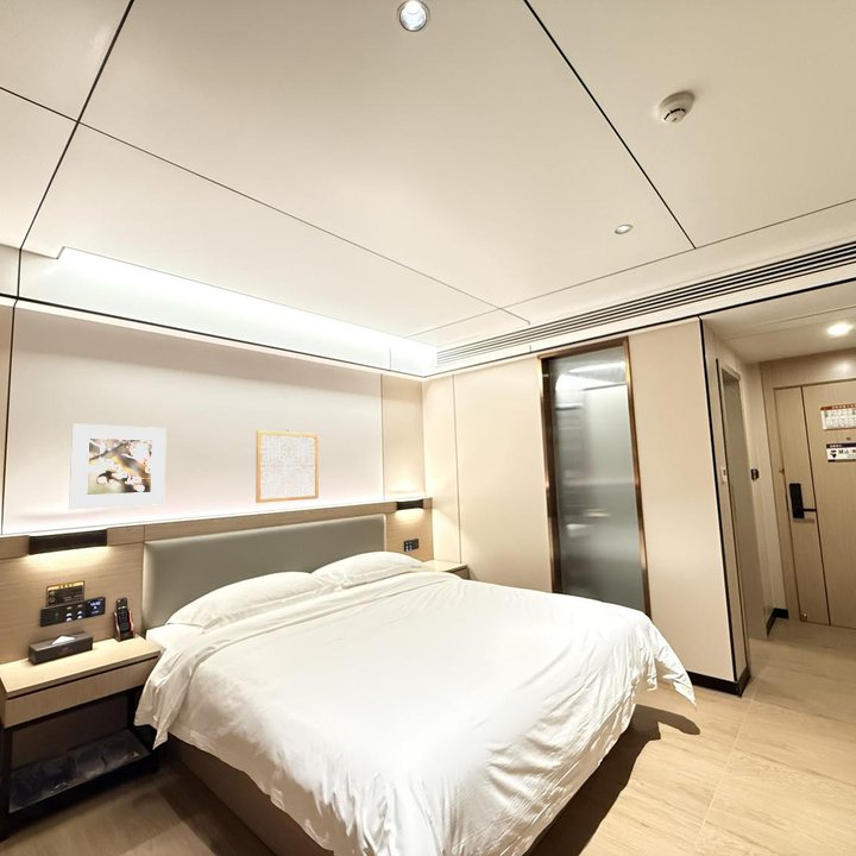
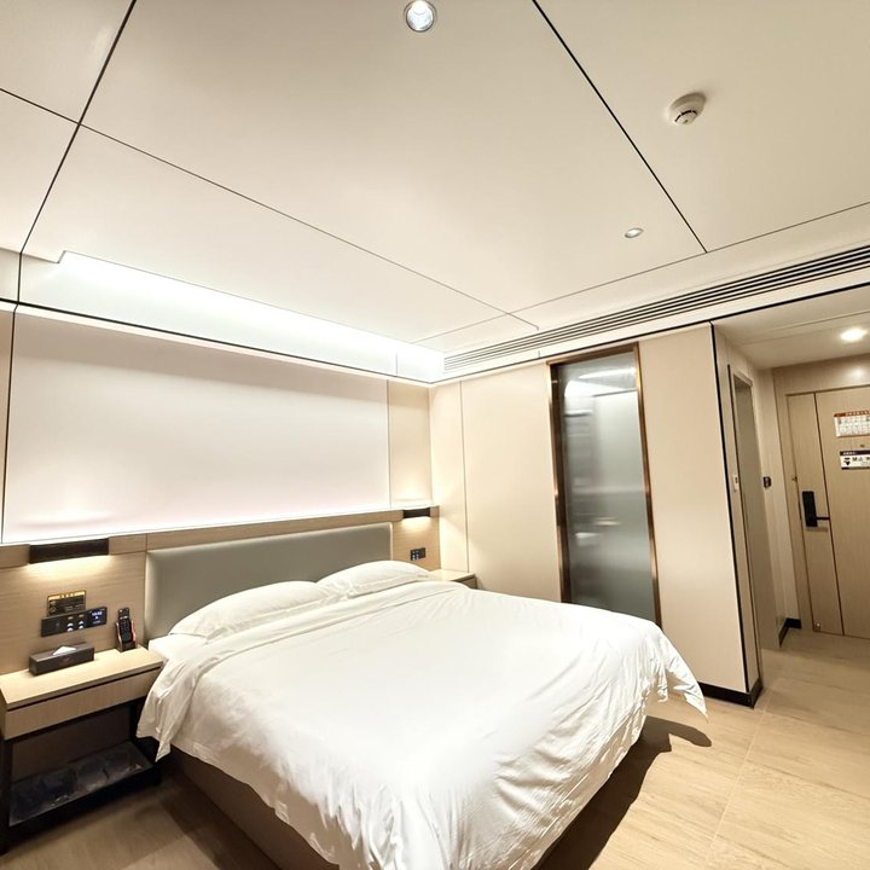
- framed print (120, 466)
- wall art (288, 464)
